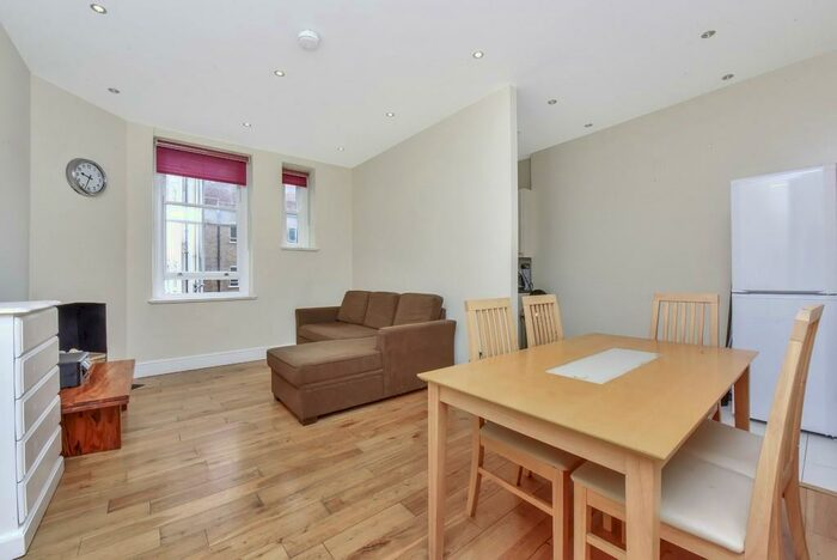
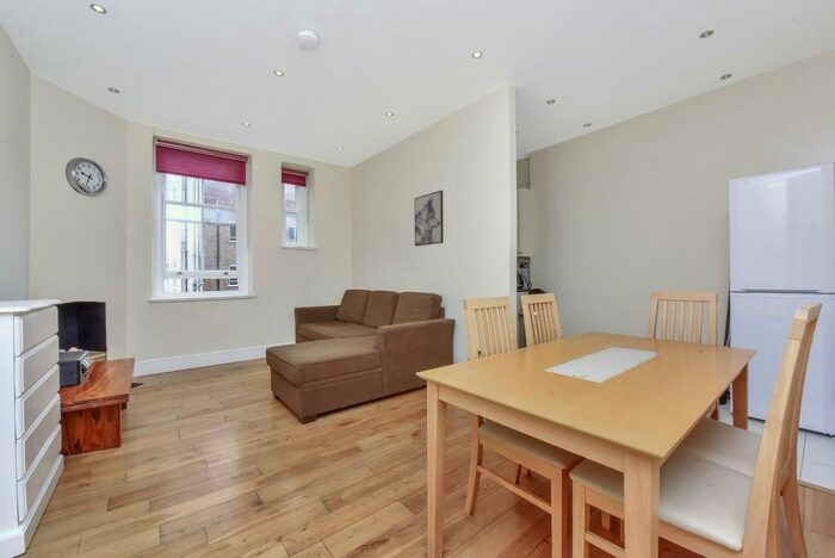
+ wall art (428, 219)
